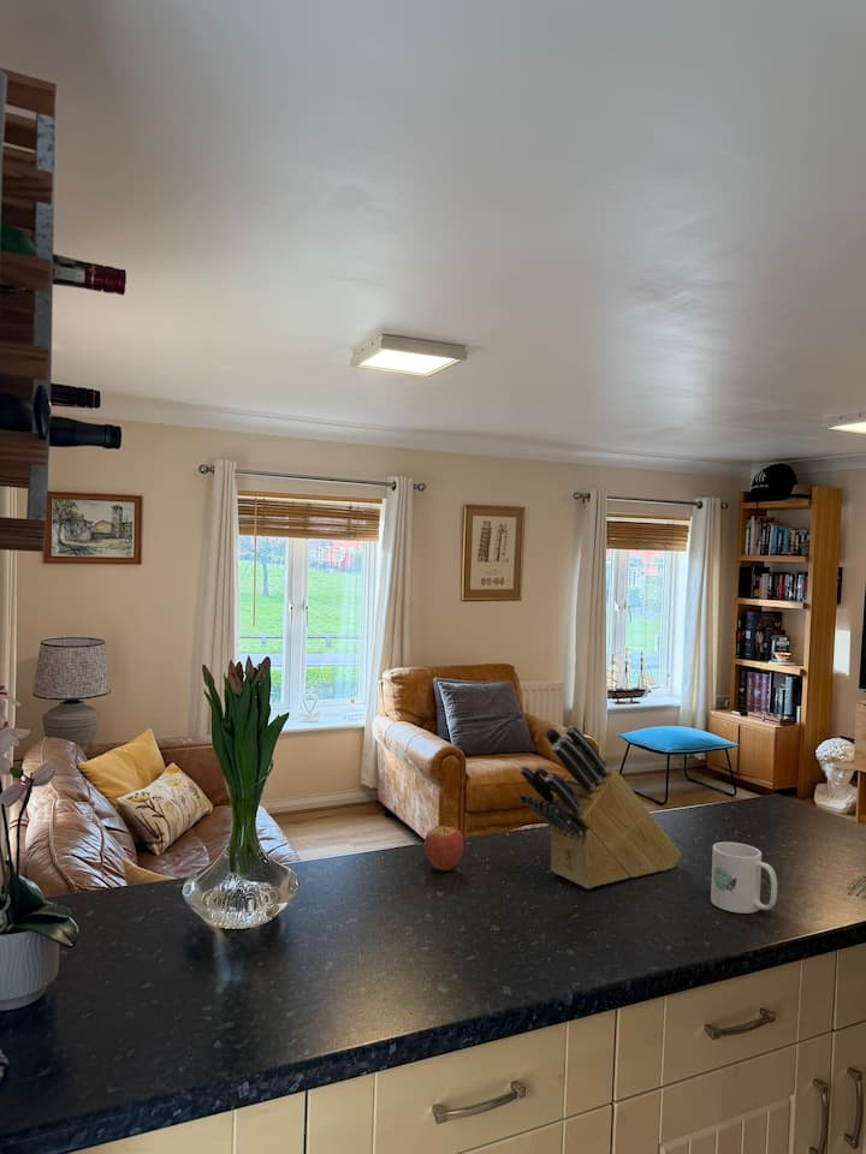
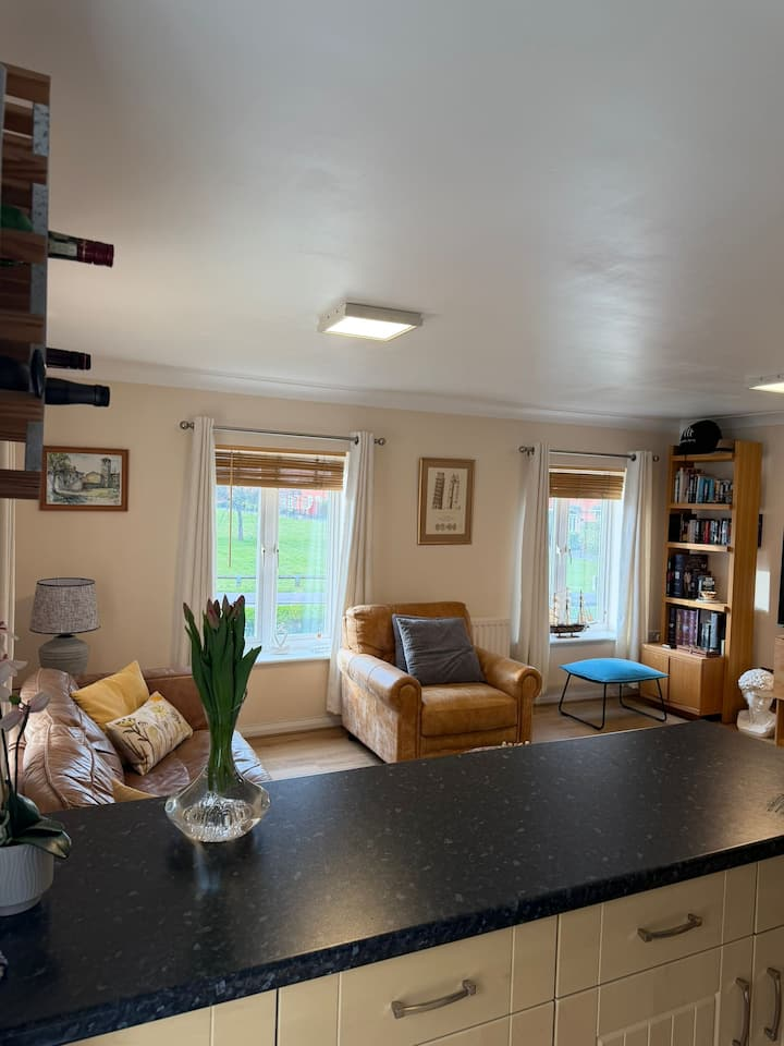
- mug (745, 879)
- knife block (600, 797)
- fruit (444, 844)
